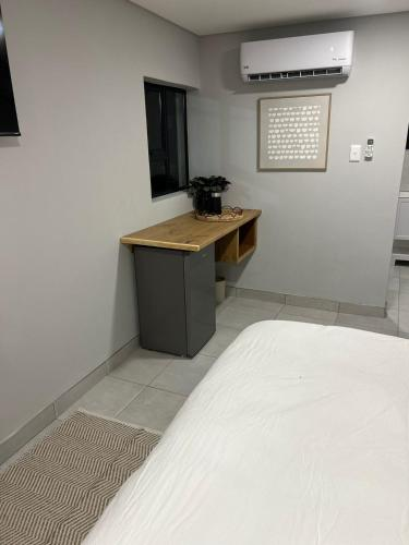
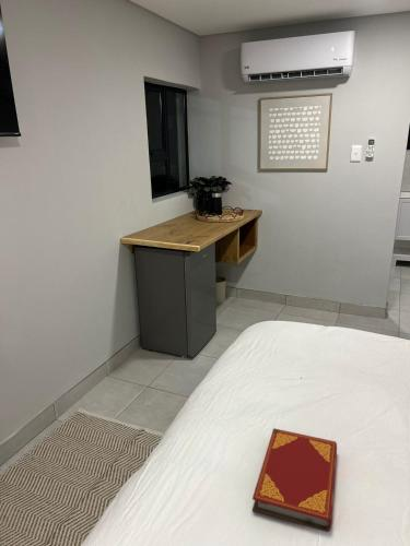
+ hardback book (297, 473)
